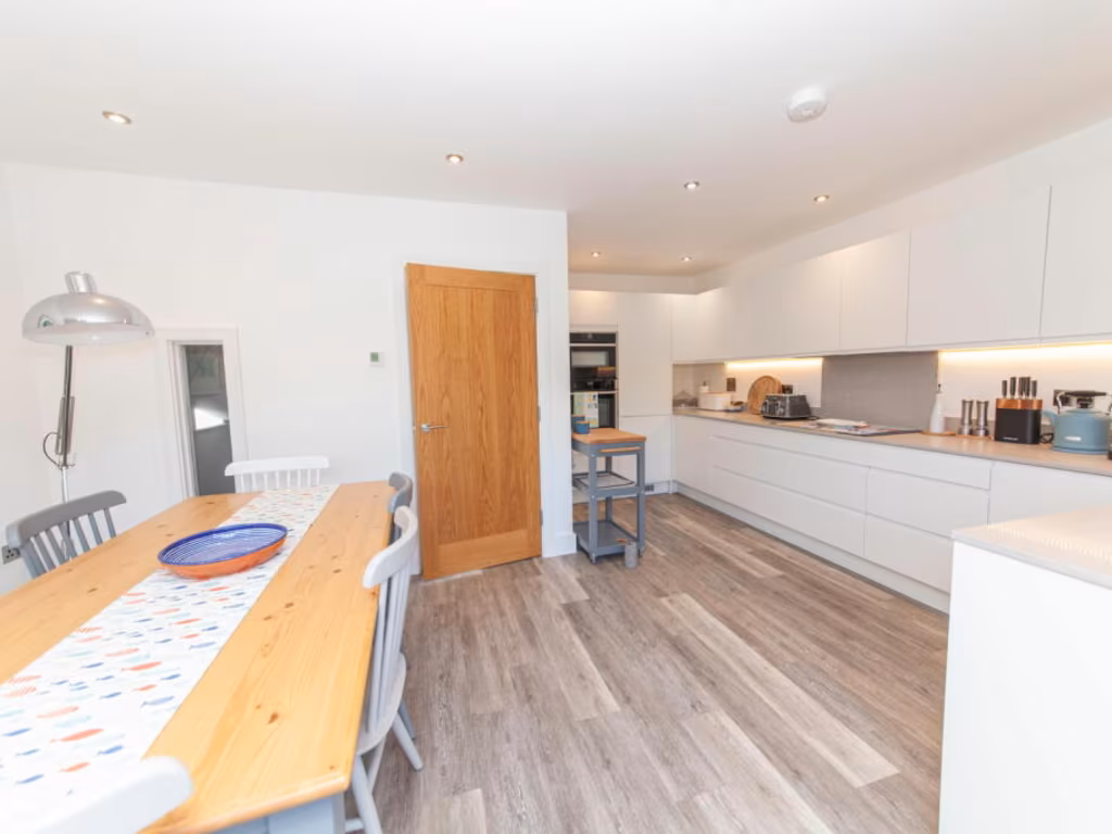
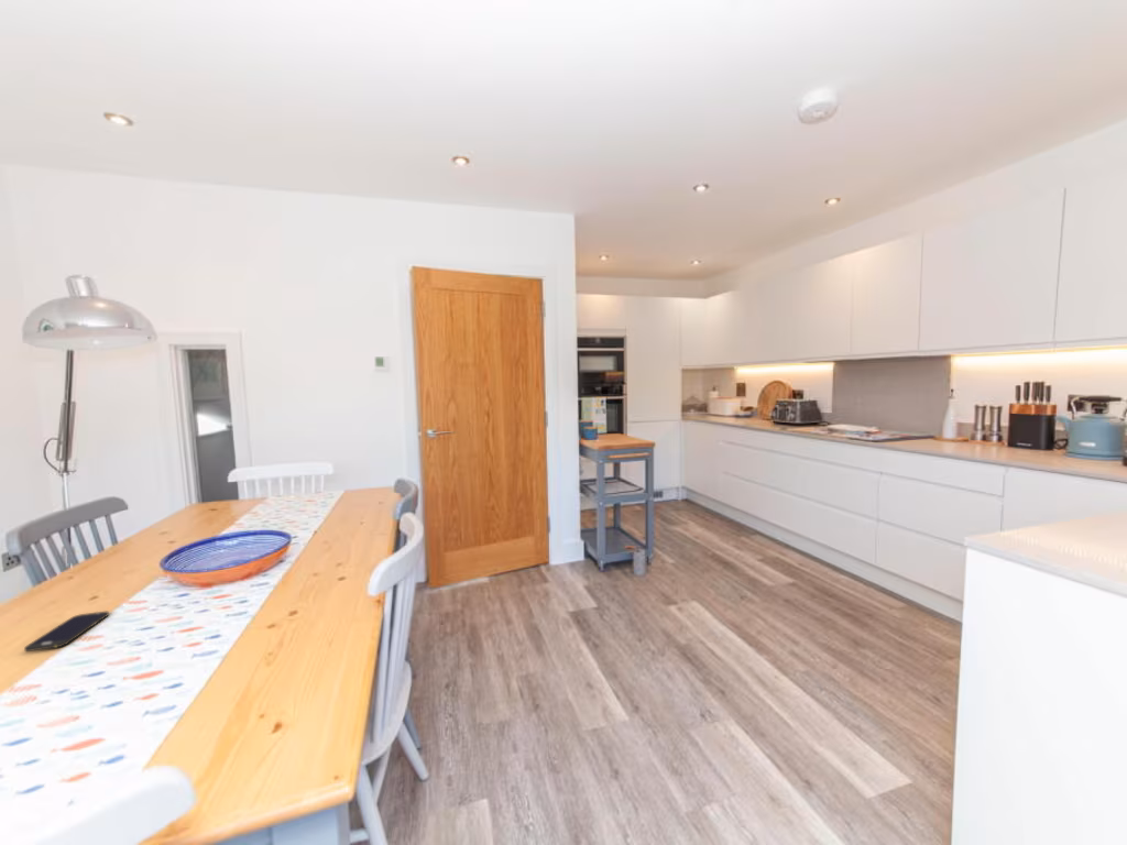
+ smartphone (69, 629)
